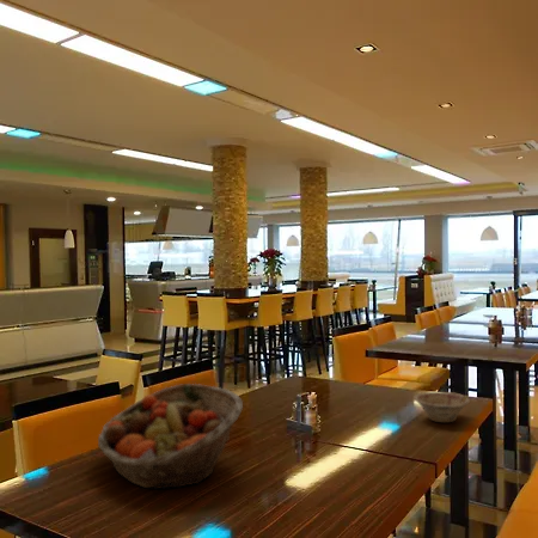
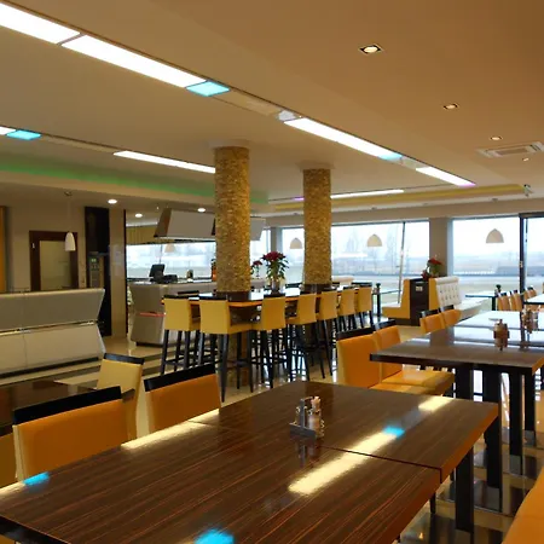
- fruit basket (170, 432)
- dish (441, 408)
